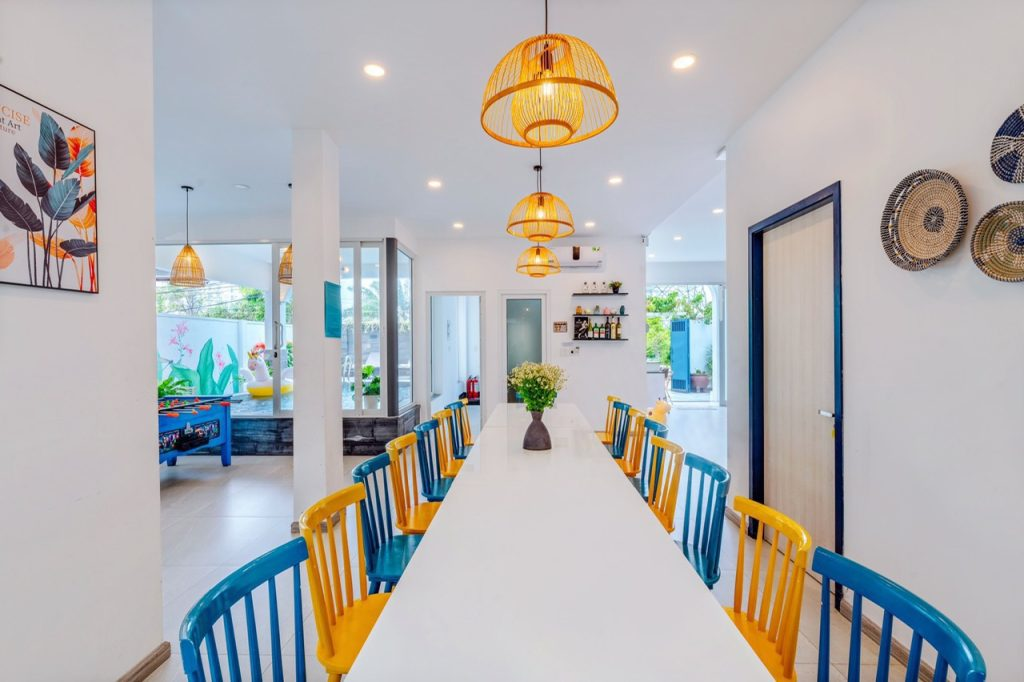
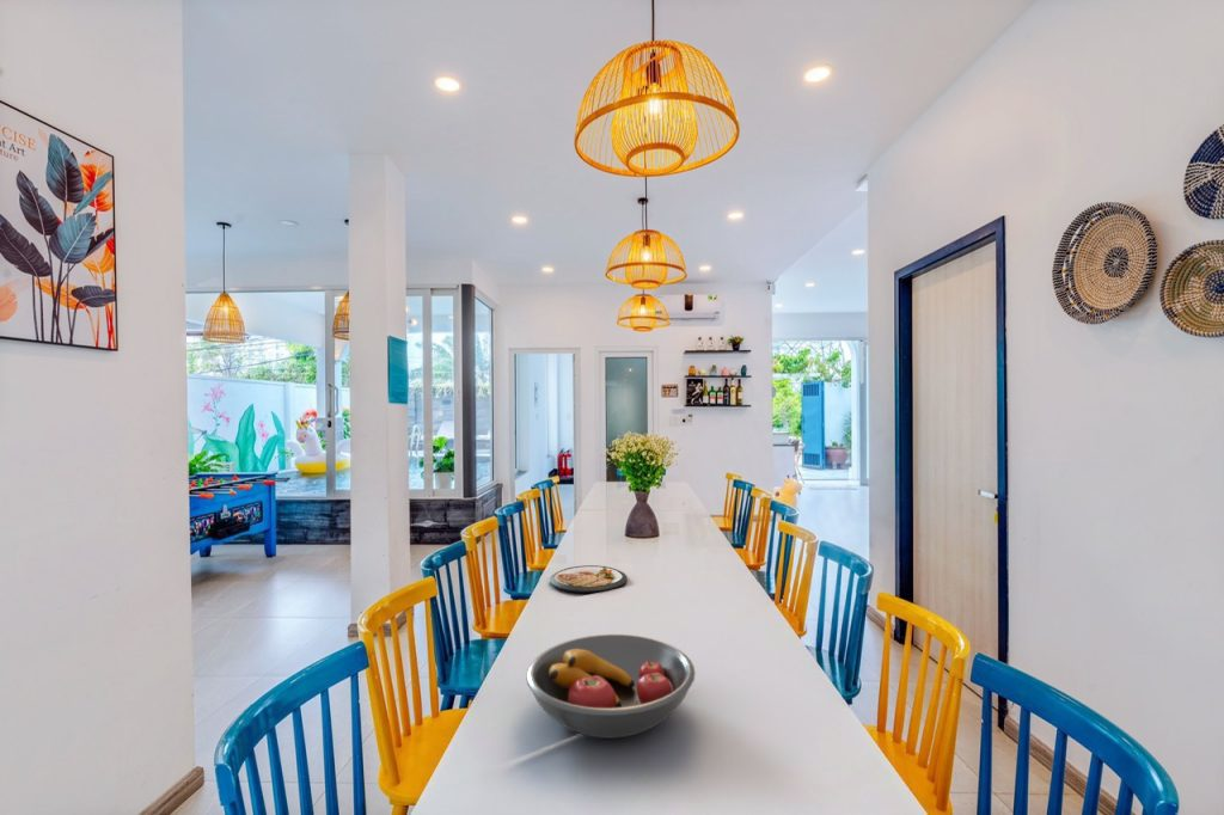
+ dish (588, 576)
+ fruit bowl (611, 684)
